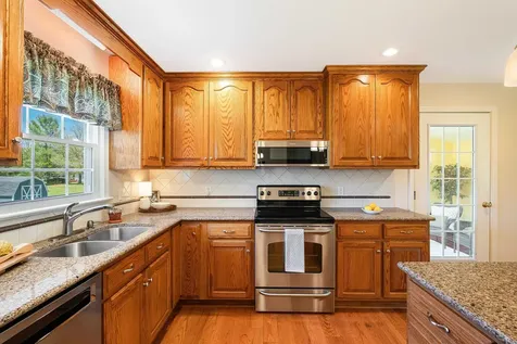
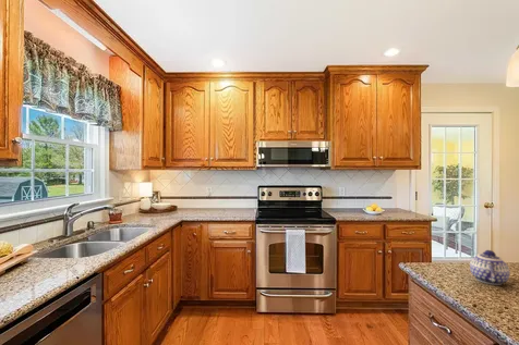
+ teapot (488, 266)
